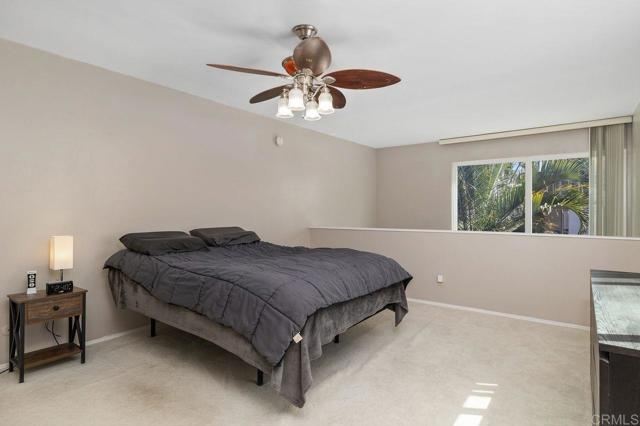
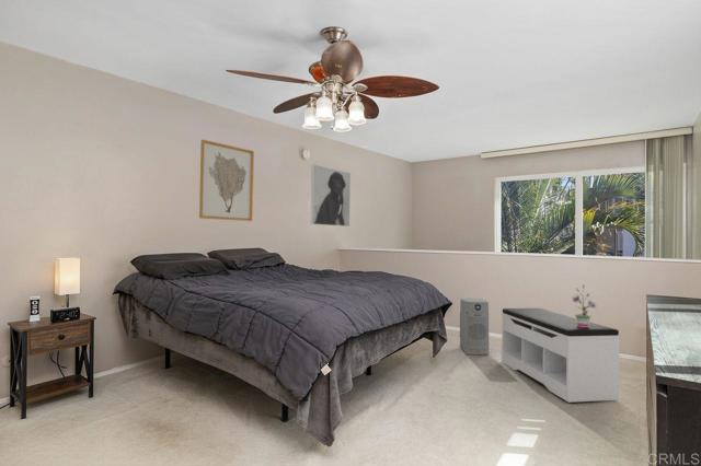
+ potted plant (583, 305)
+ air purifier (473, 325)
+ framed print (331, 197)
+ wall art (228, 183)
+ bench (552, 348)
